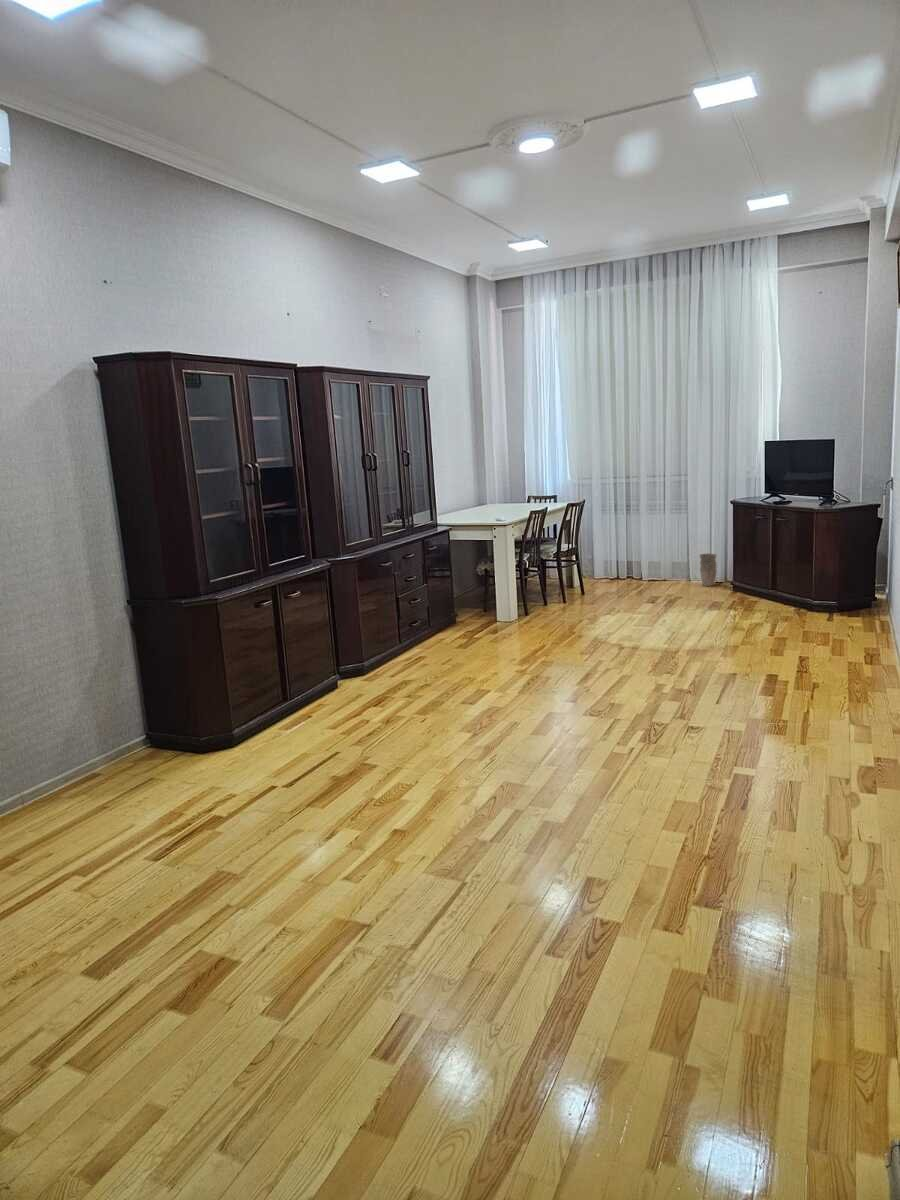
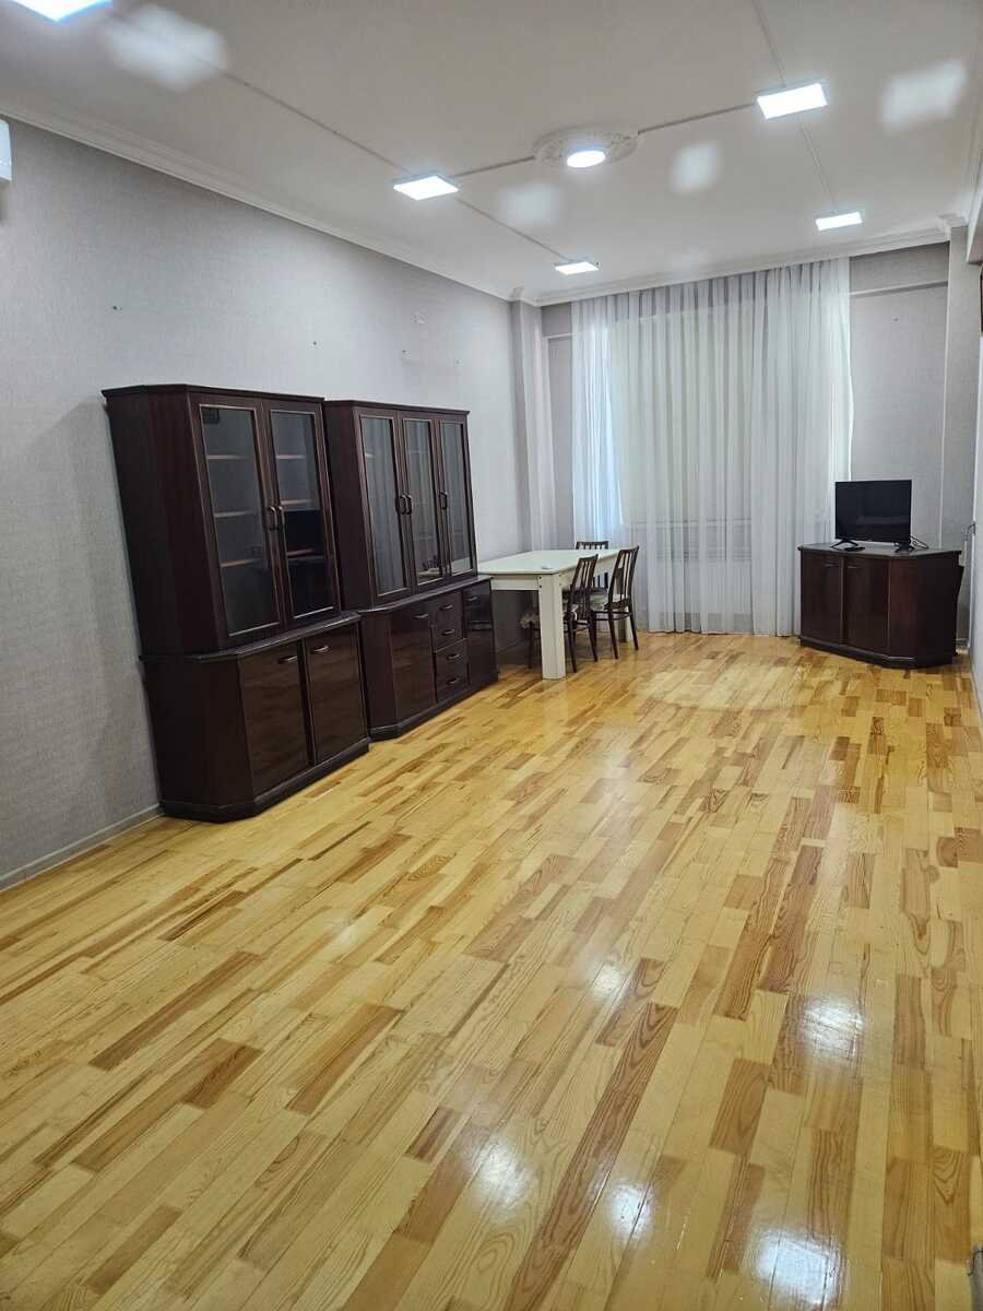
- vase (708, 569)
